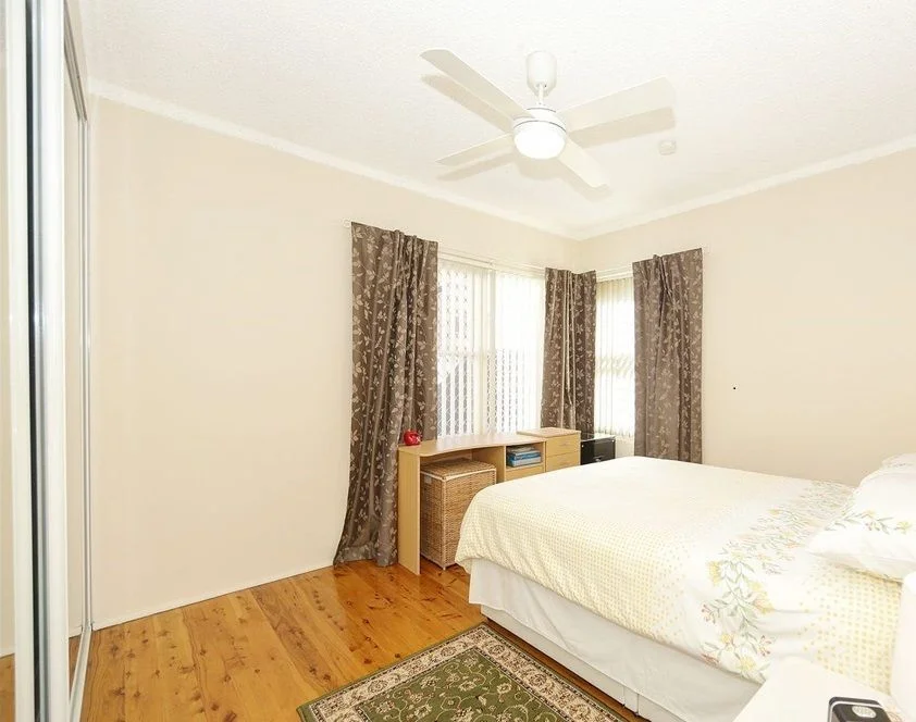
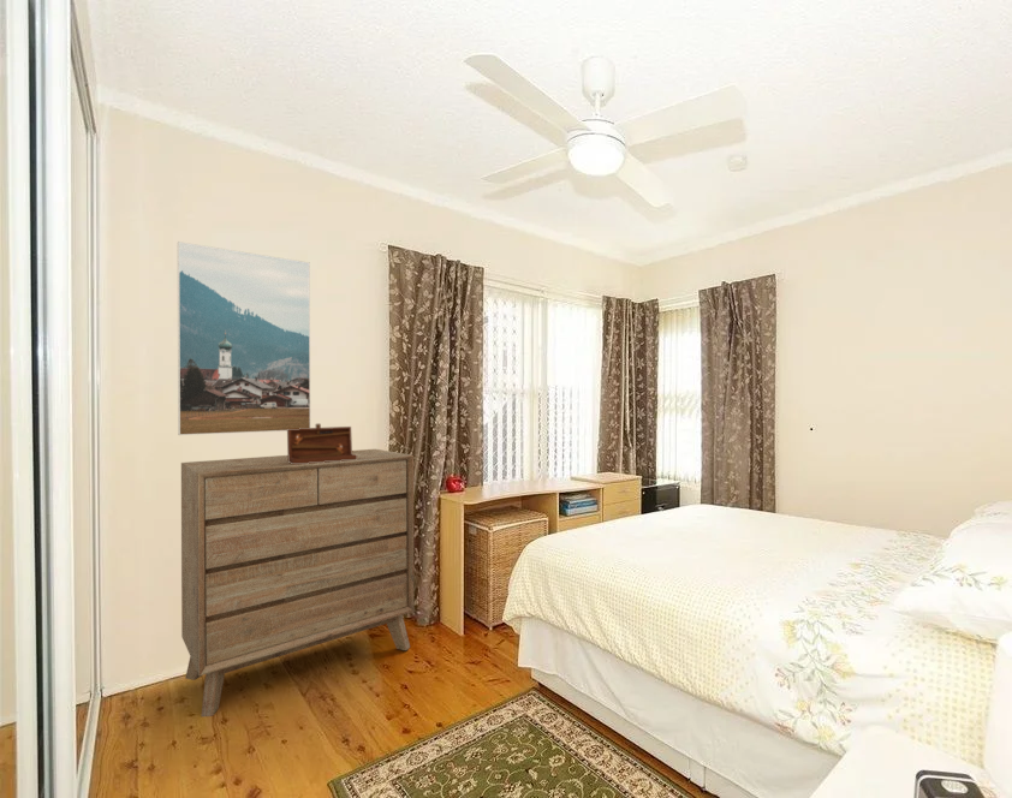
+ dresser (304, 560)
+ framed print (248, 343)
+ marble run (322, 441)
